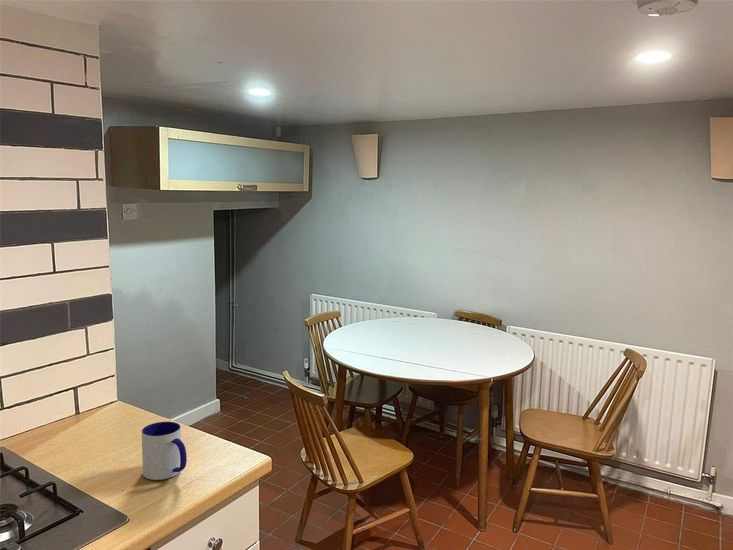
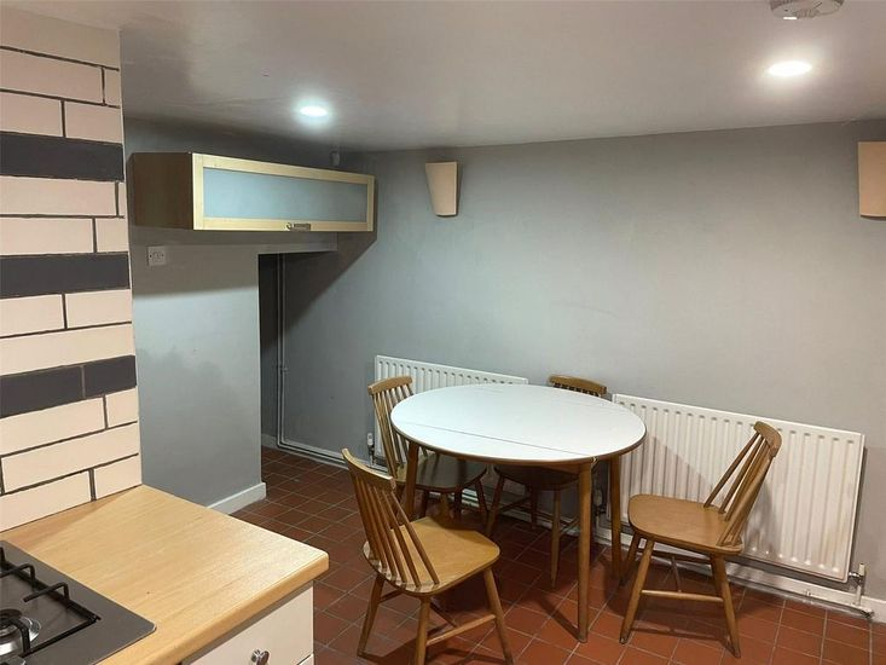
- mug (167, 451)
